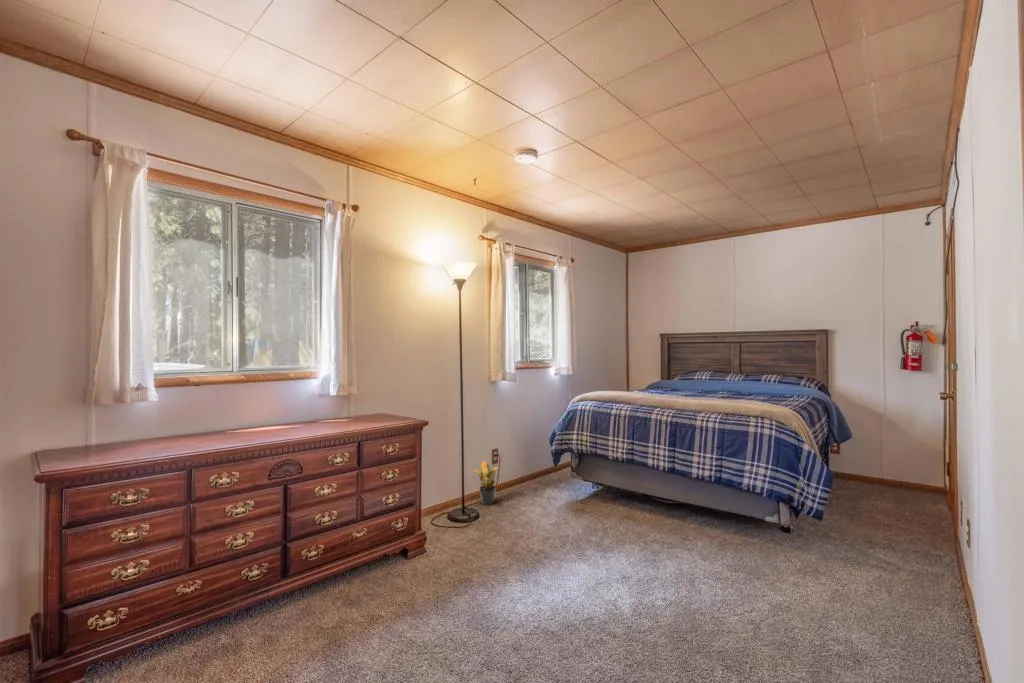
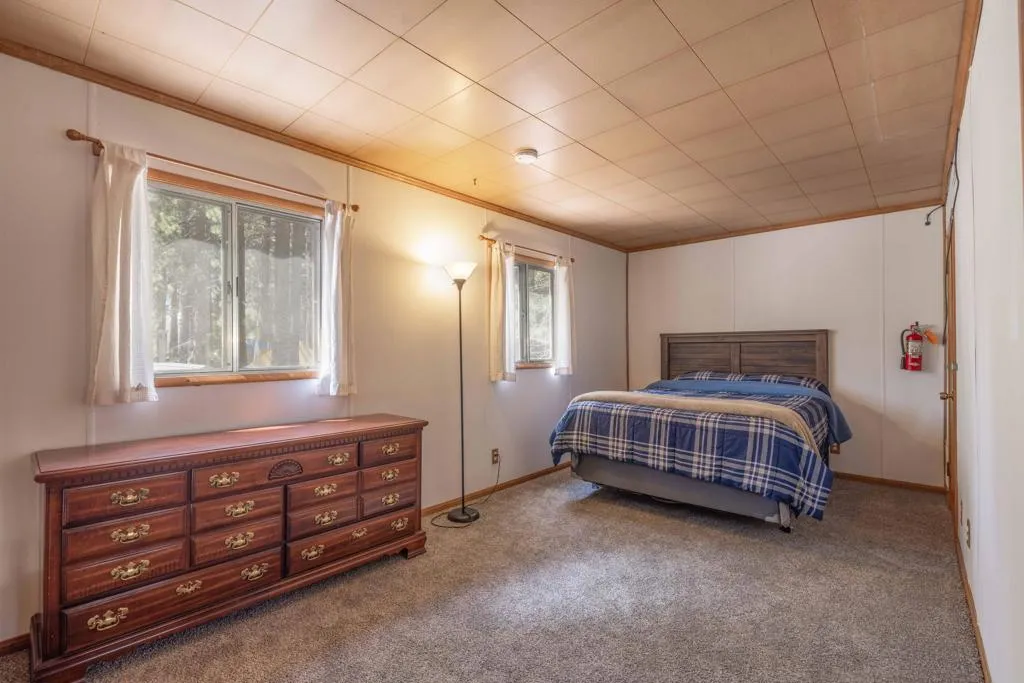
- potted plant (488, 480)
